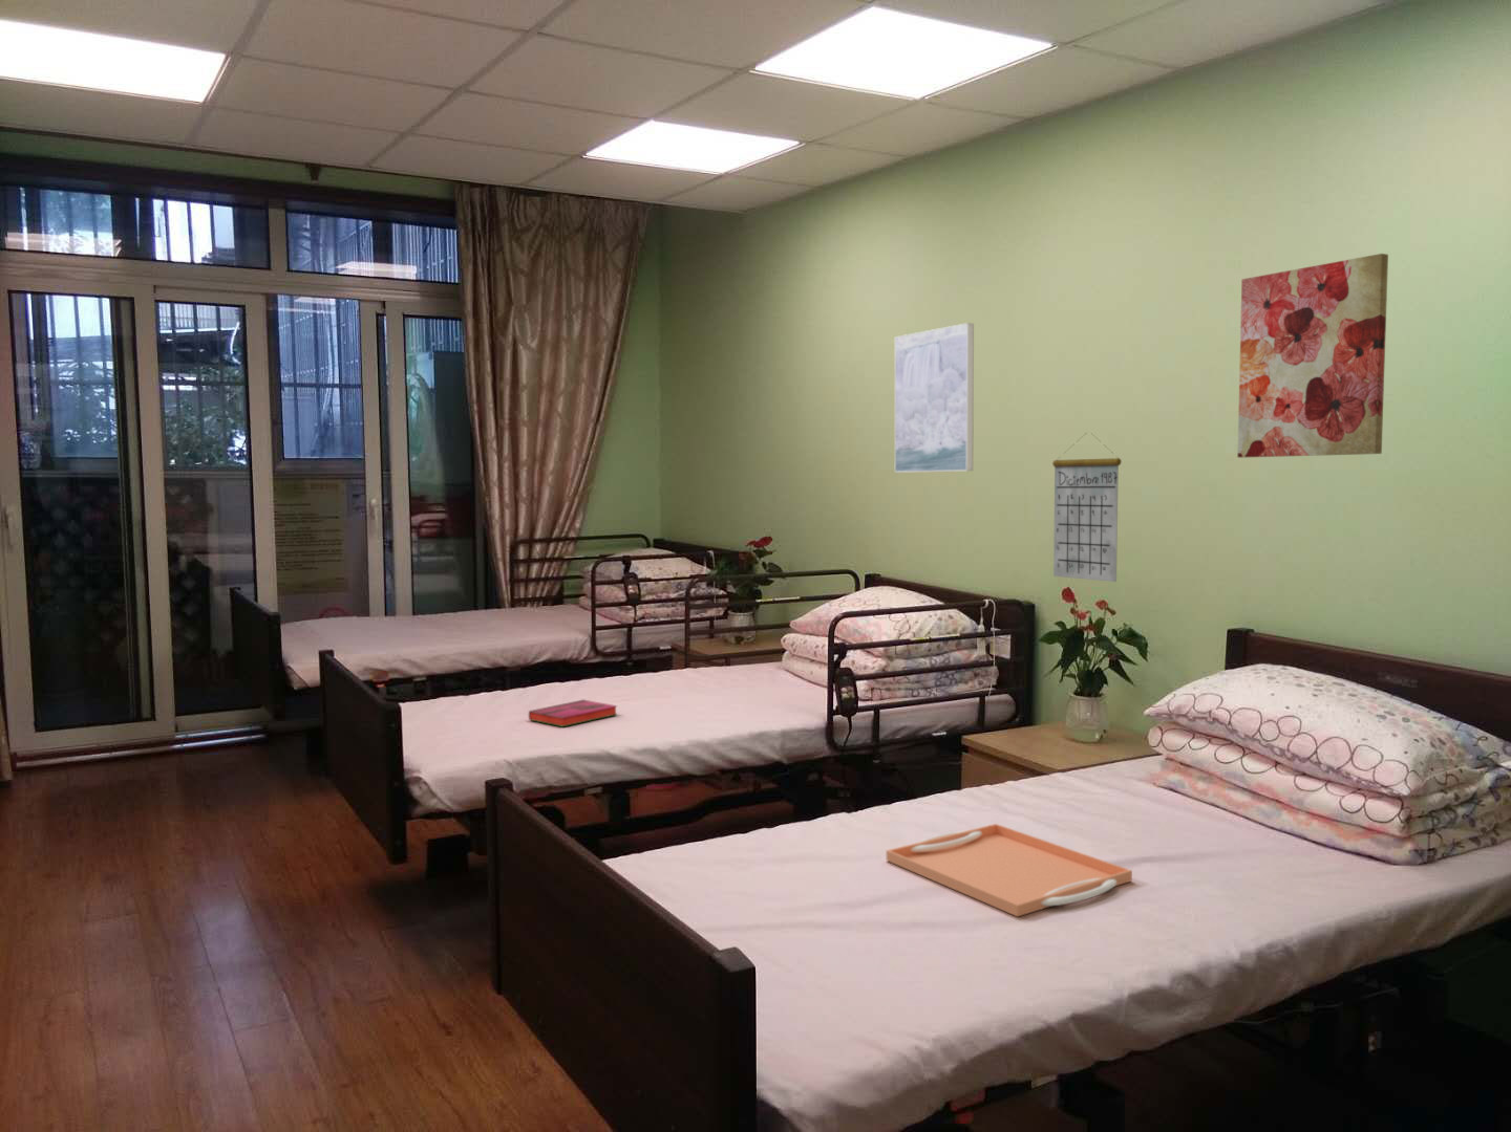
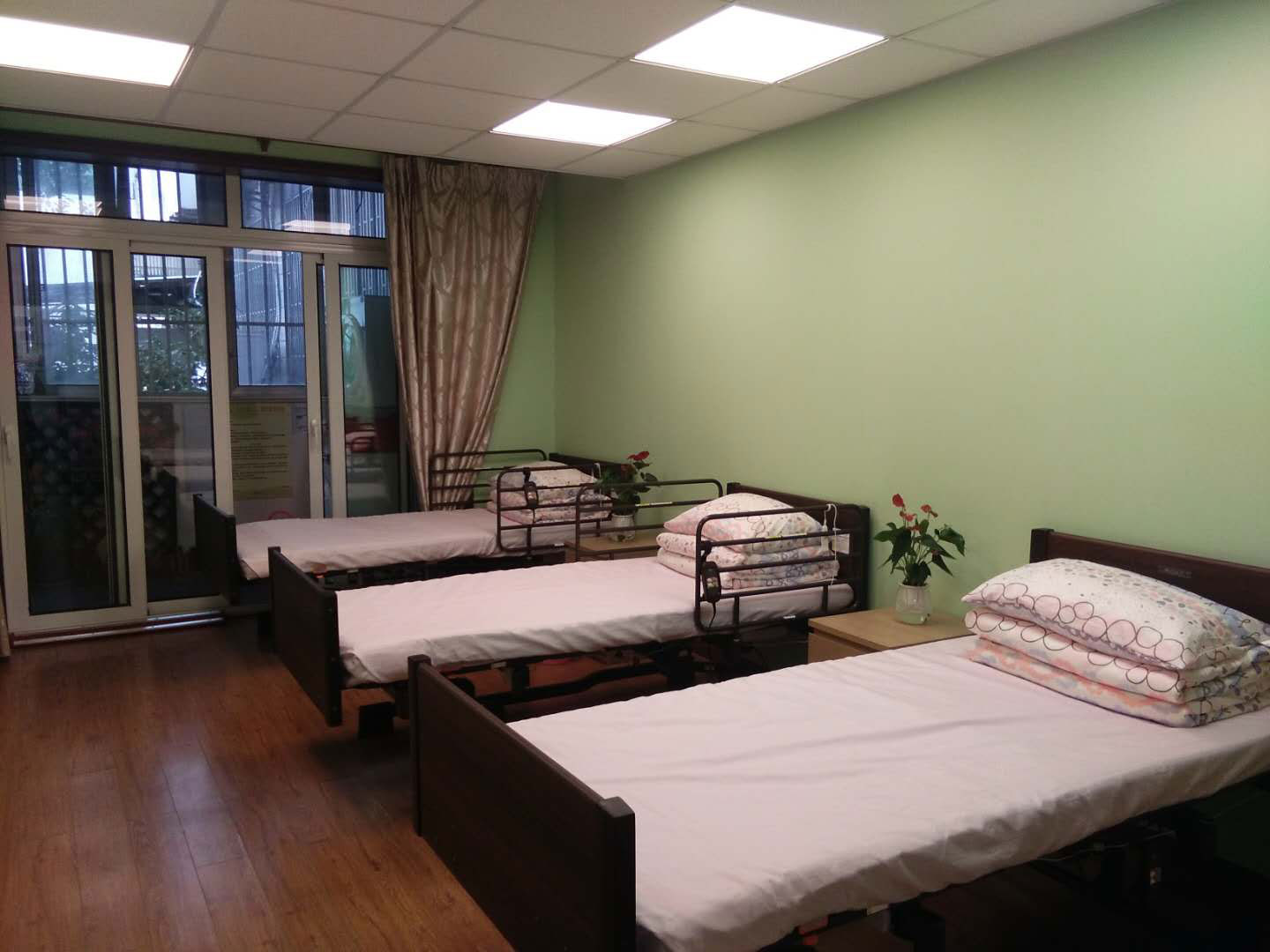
- calendar (1085, 504)
- hardback book (573, 712)
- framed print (932, 401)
- wall art (1308, 361)
- serving tray (1005, 864)
